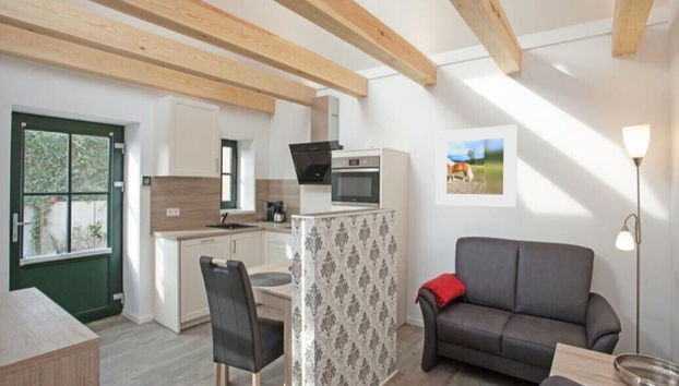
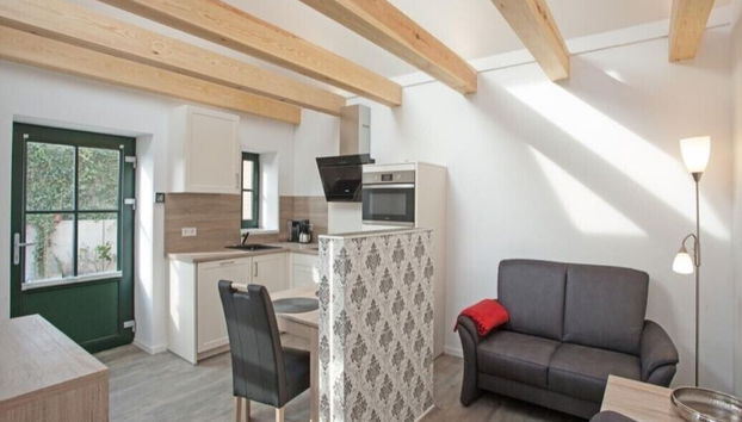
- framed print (474, 167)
